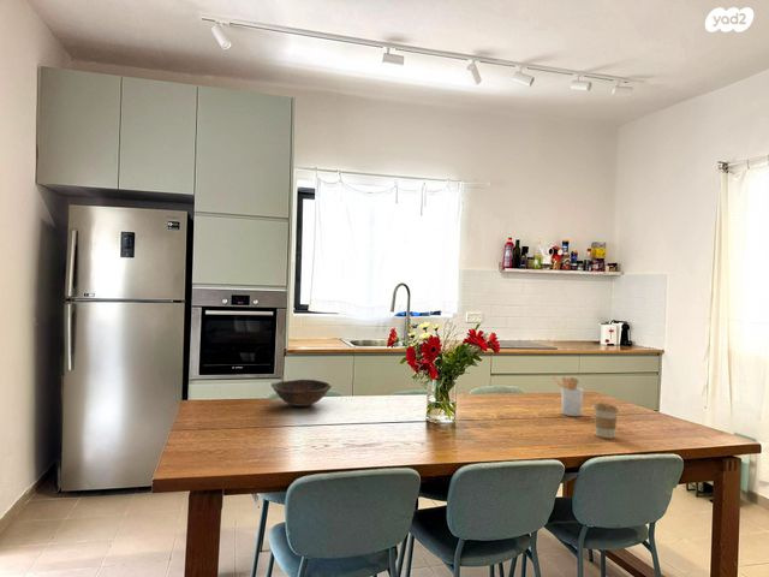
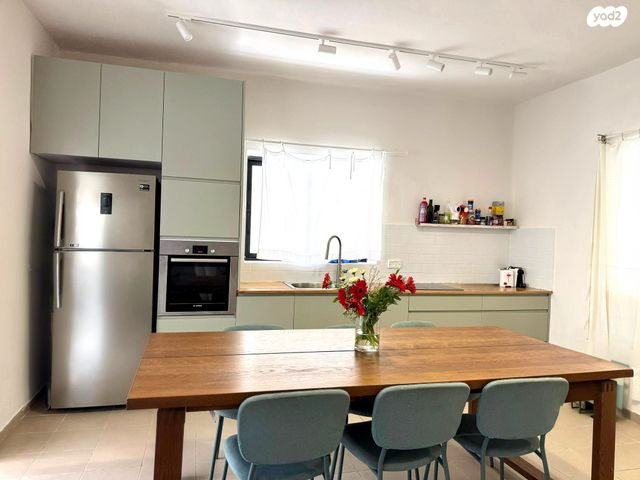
- coffee cup (606, 420)
- utensil holder (566, 394)
- bowl (300, 394)
